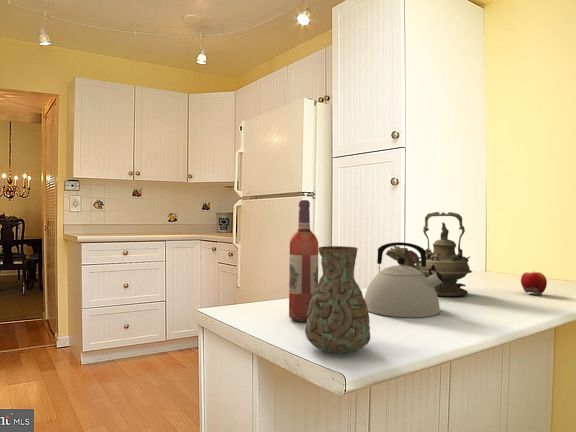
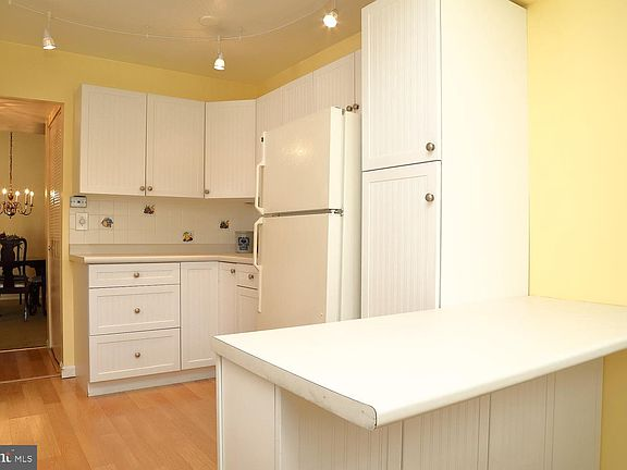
- decorative vase (336, 297)
- wine bottle (303, 259)
- apple (533, 282)
- teapot (427, 252)
- kettle (402, 275)
